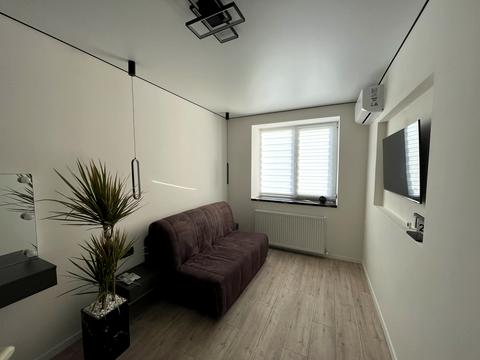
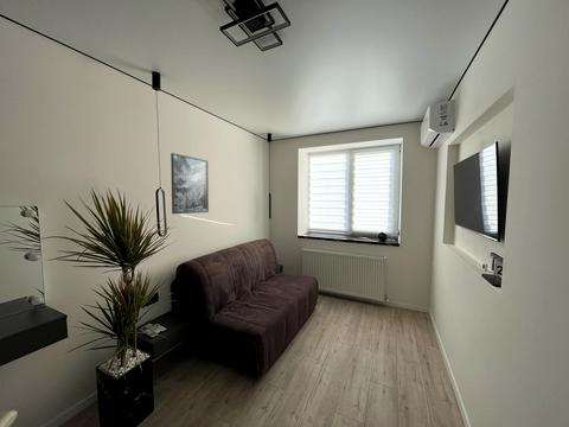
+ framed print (191, 185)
